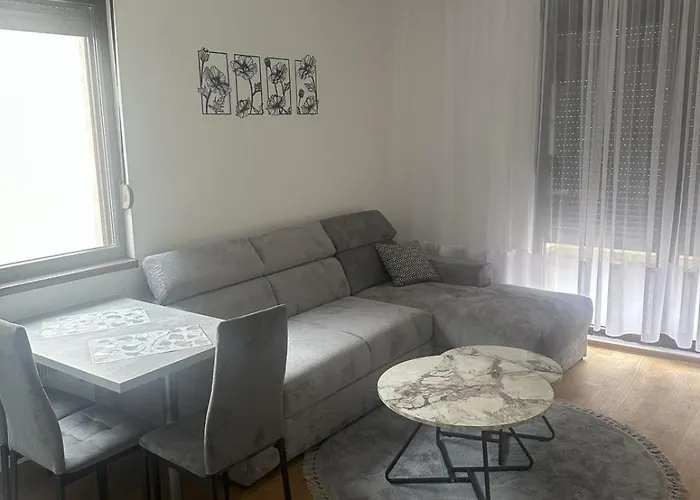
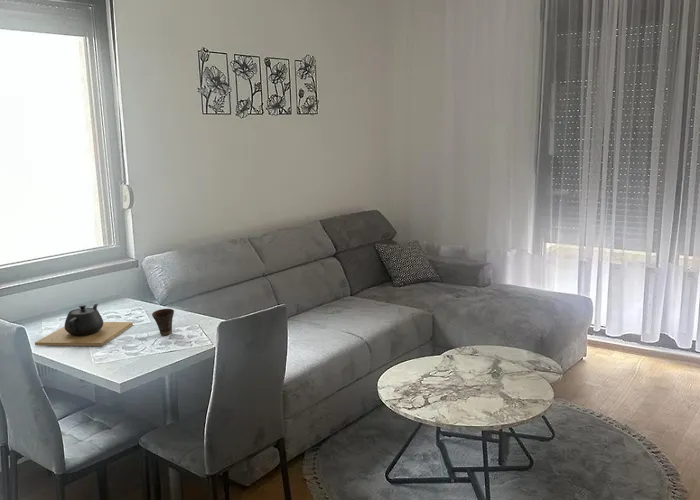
+ teapot (85, 319)
+ cup (163, 322)
